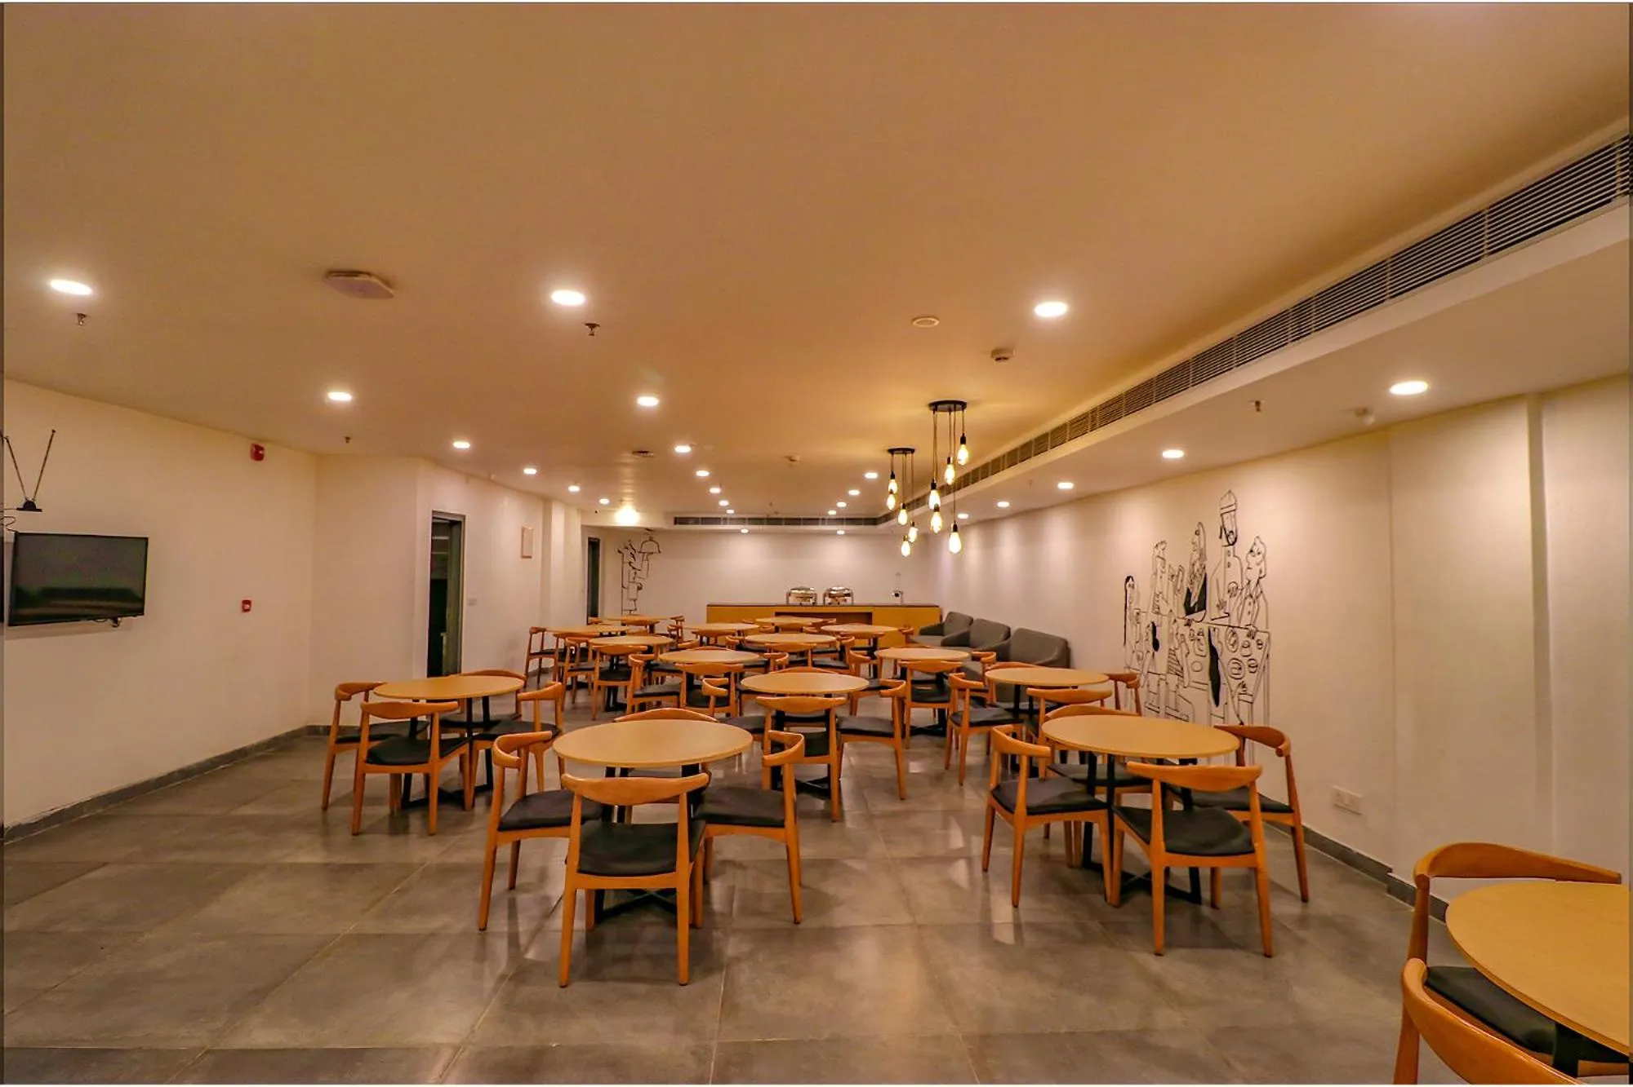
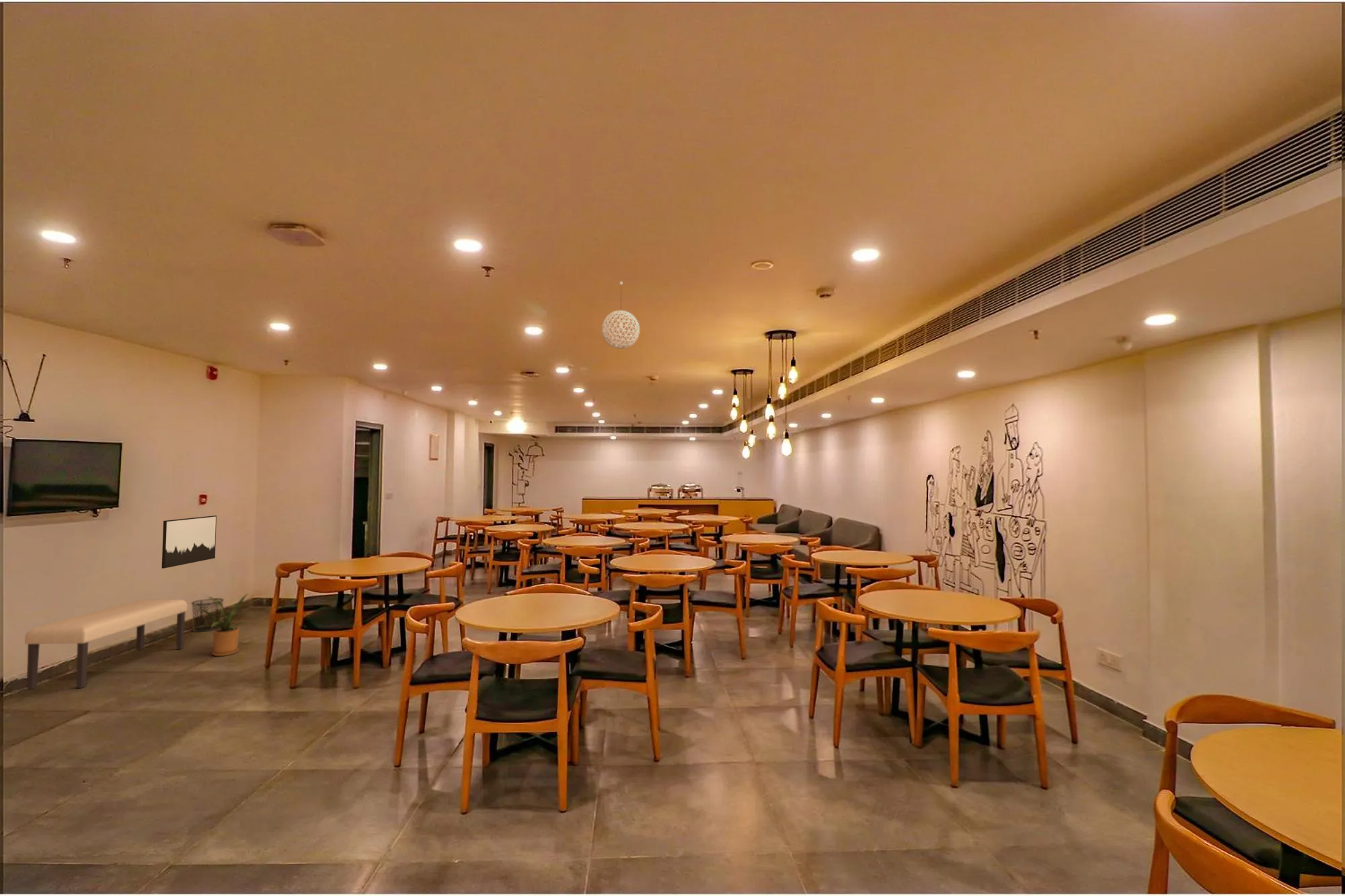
+ waste bin (207, 614)
+ bench (112, 634)
+ wall art (190, 540)
+ pendant light (621, 315)
+ house plant (226, 624)
